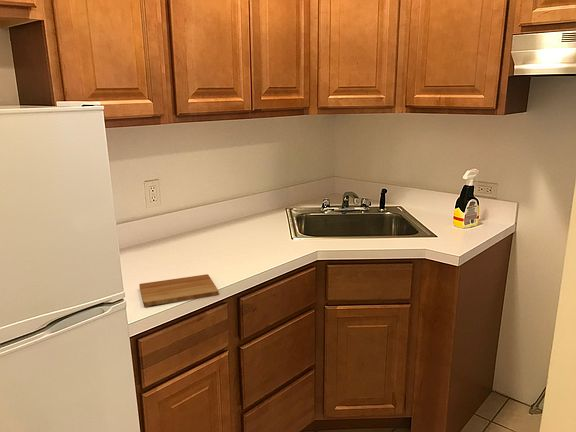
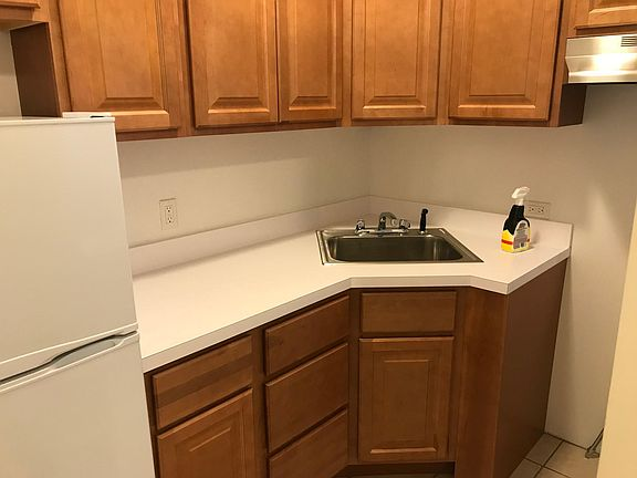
- cutting board (178, 289)
